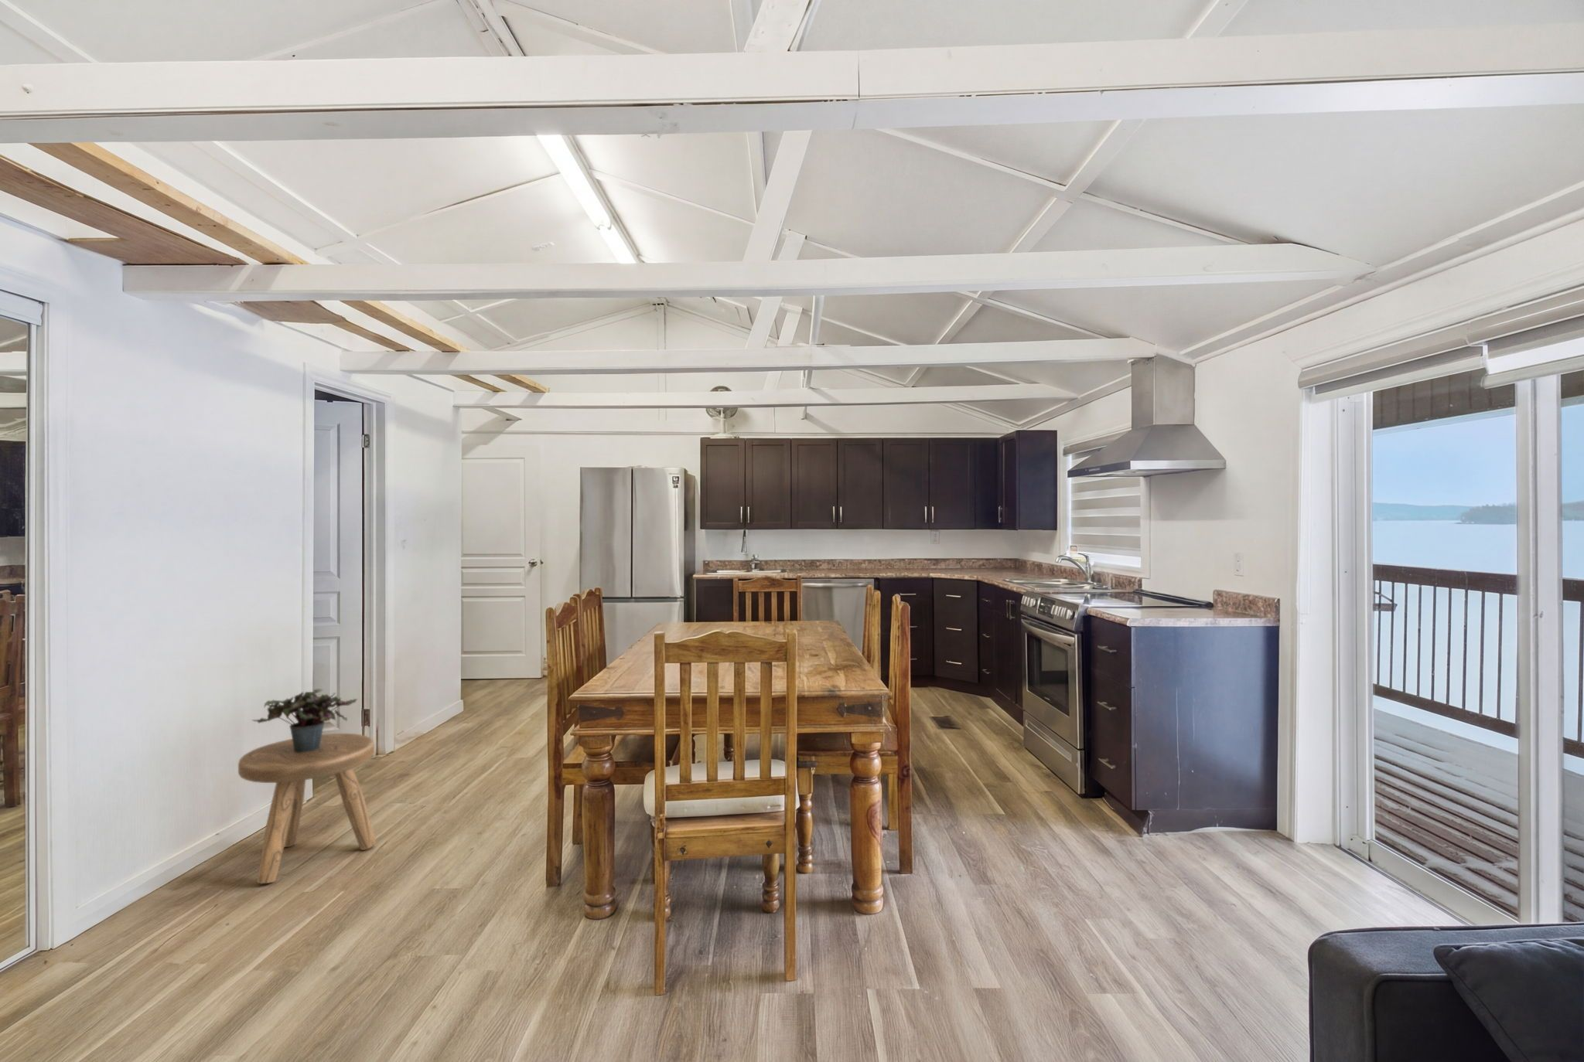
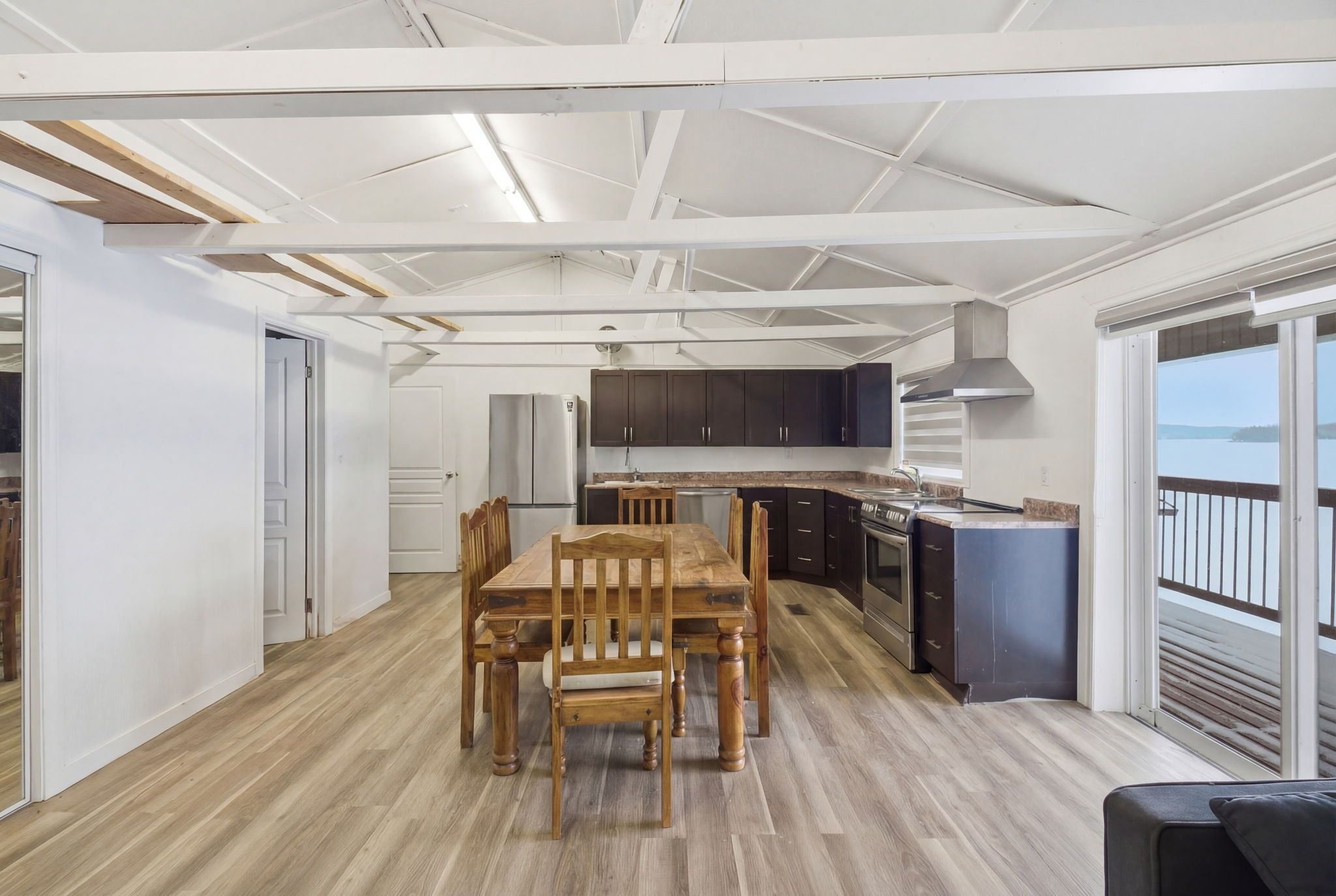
- stool (302, 804)
- potted plant (306, 719)
